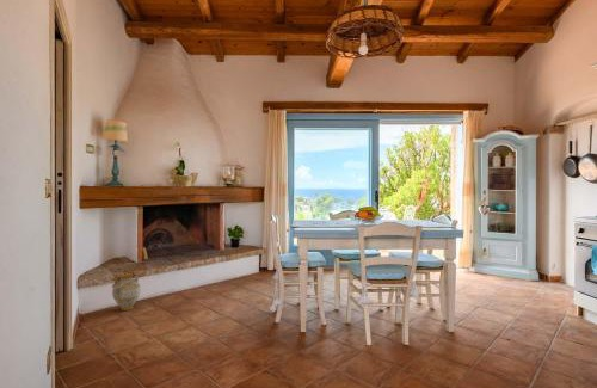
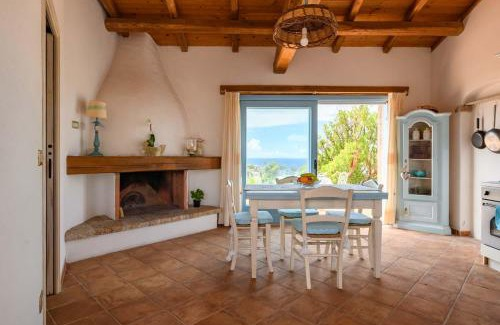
- ceramic jug (127, 291)
